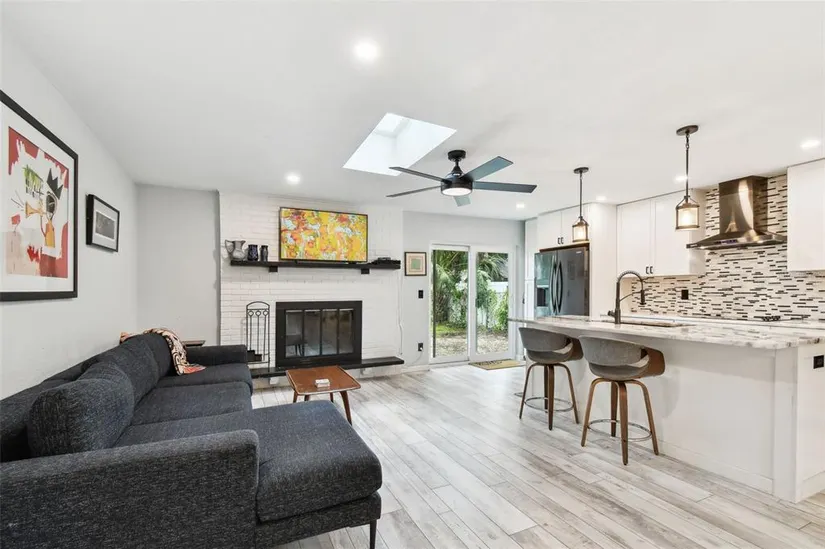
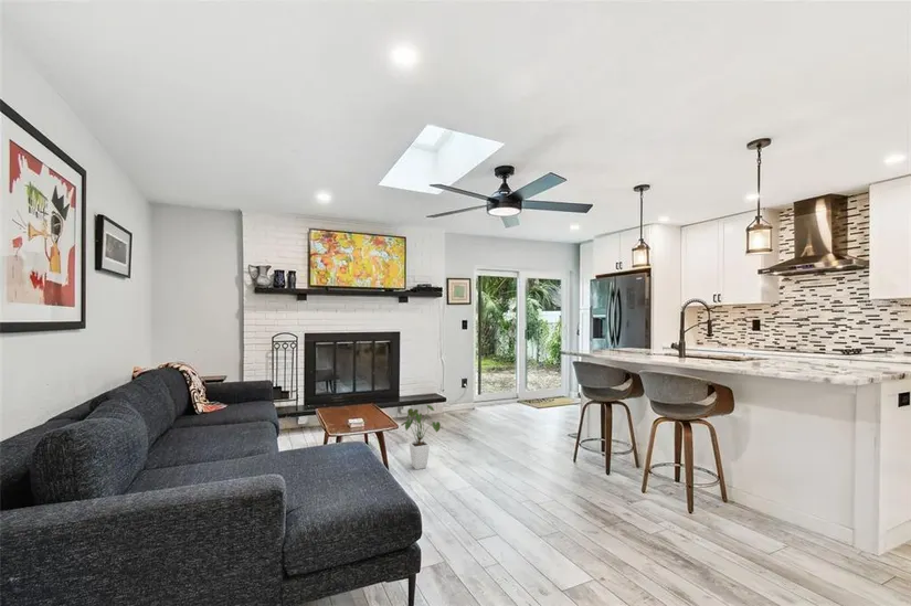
+ house plant (423, 436)
